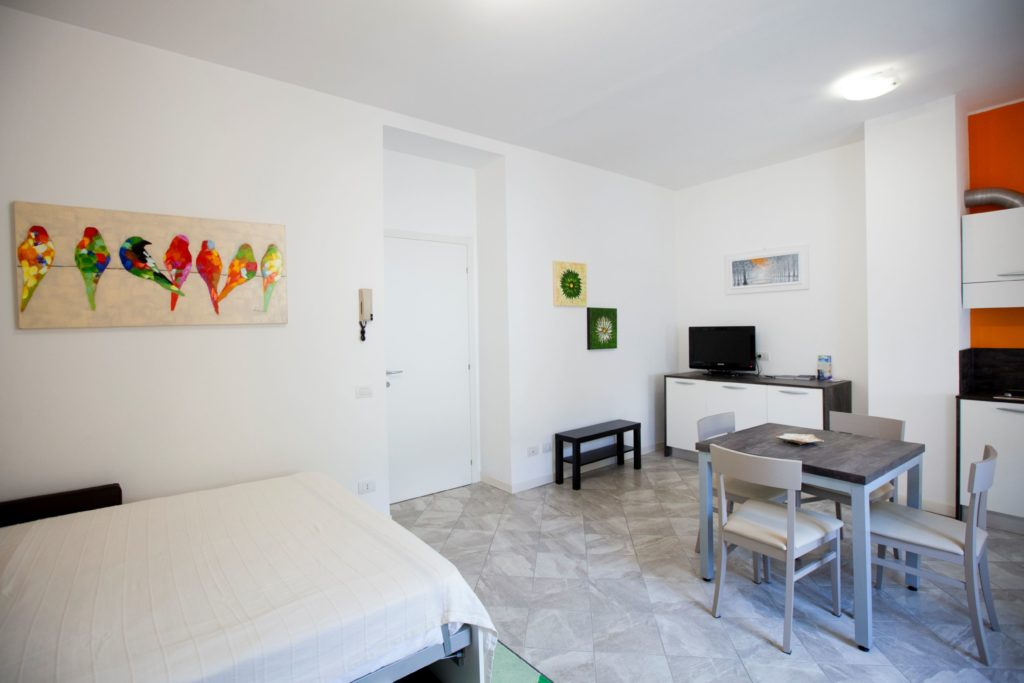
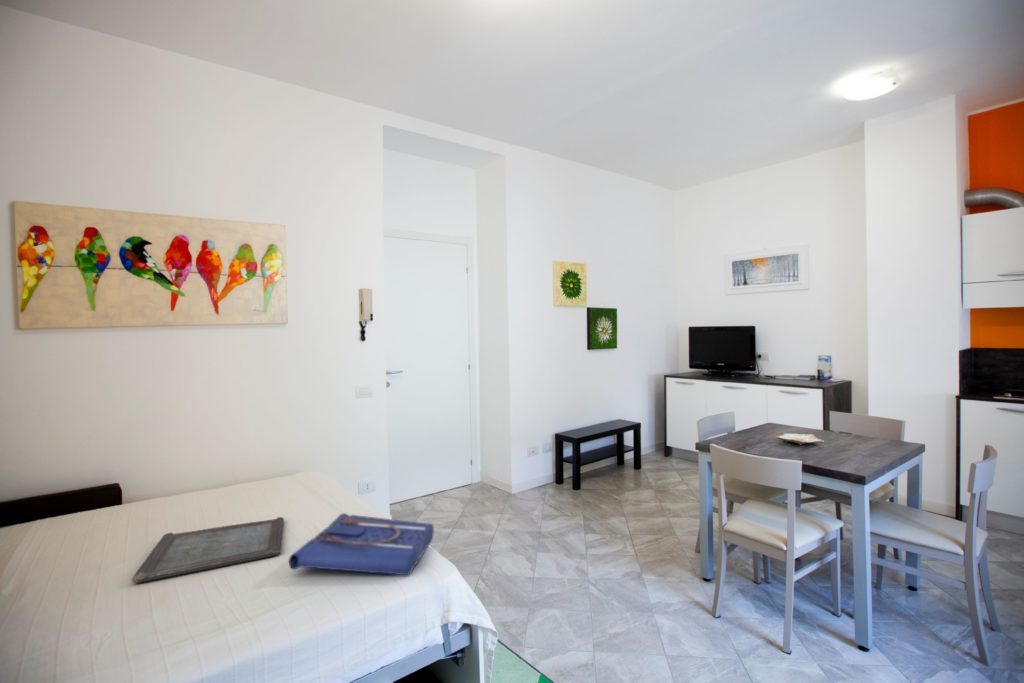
+ serving tray (218, 545)
+ tote bag (368, 539)
